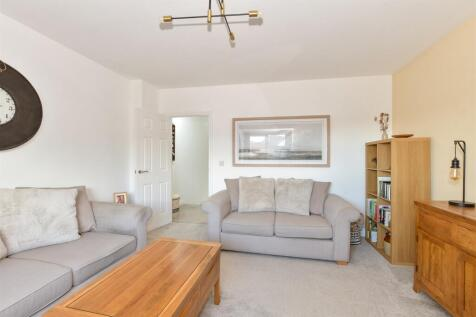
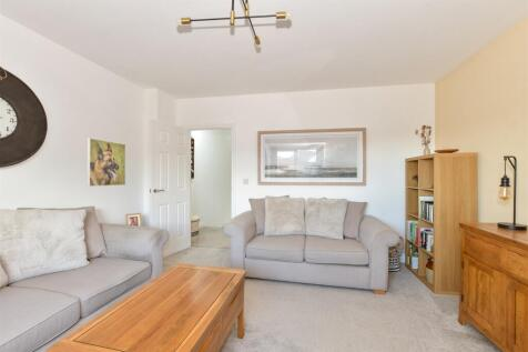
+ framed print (108, 163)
